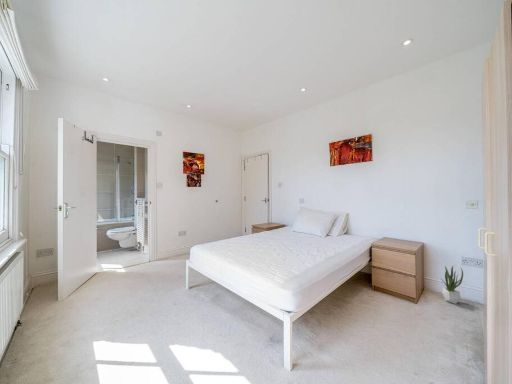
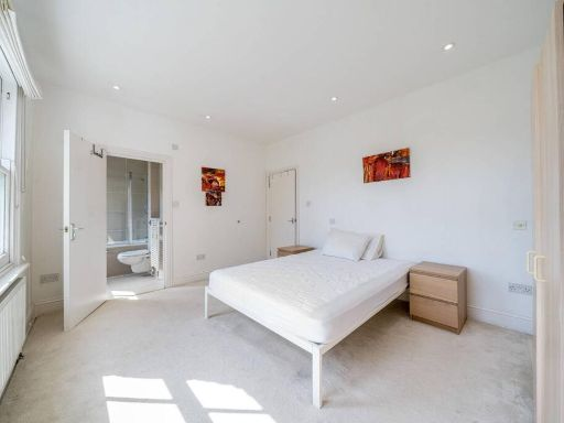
- potted plant (452, 284)
